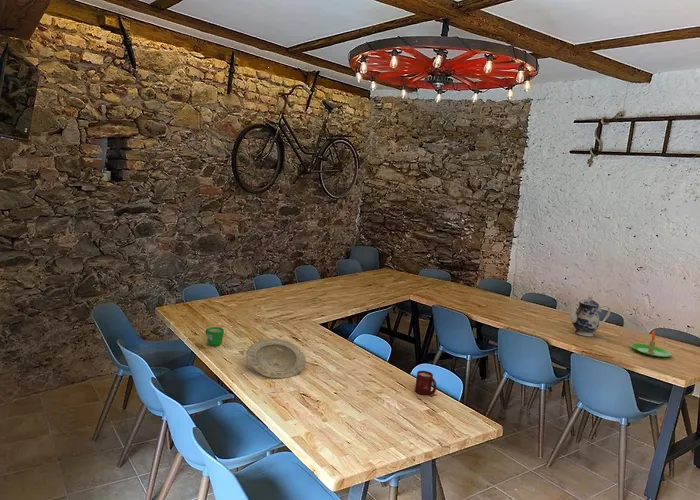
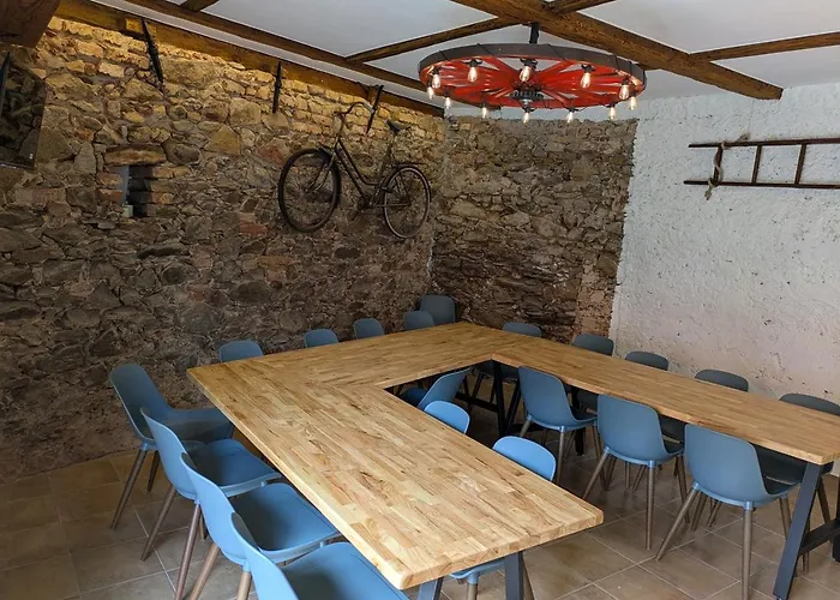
- candle (652, 341)
- teapot (587, 314)
- cup (426, 384)
- mug (213, 335)
- plate (276, 357)
